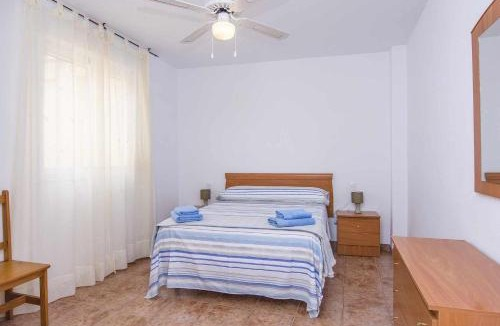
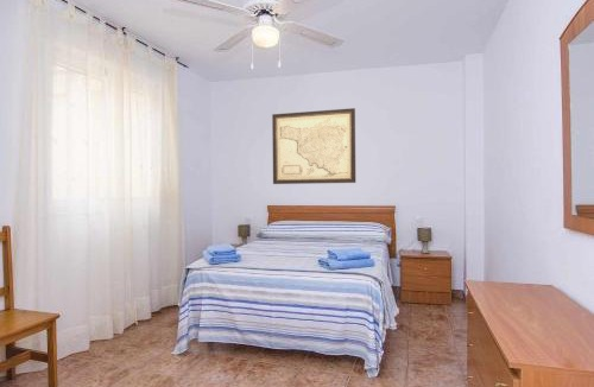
+ wall art (312, 147)
